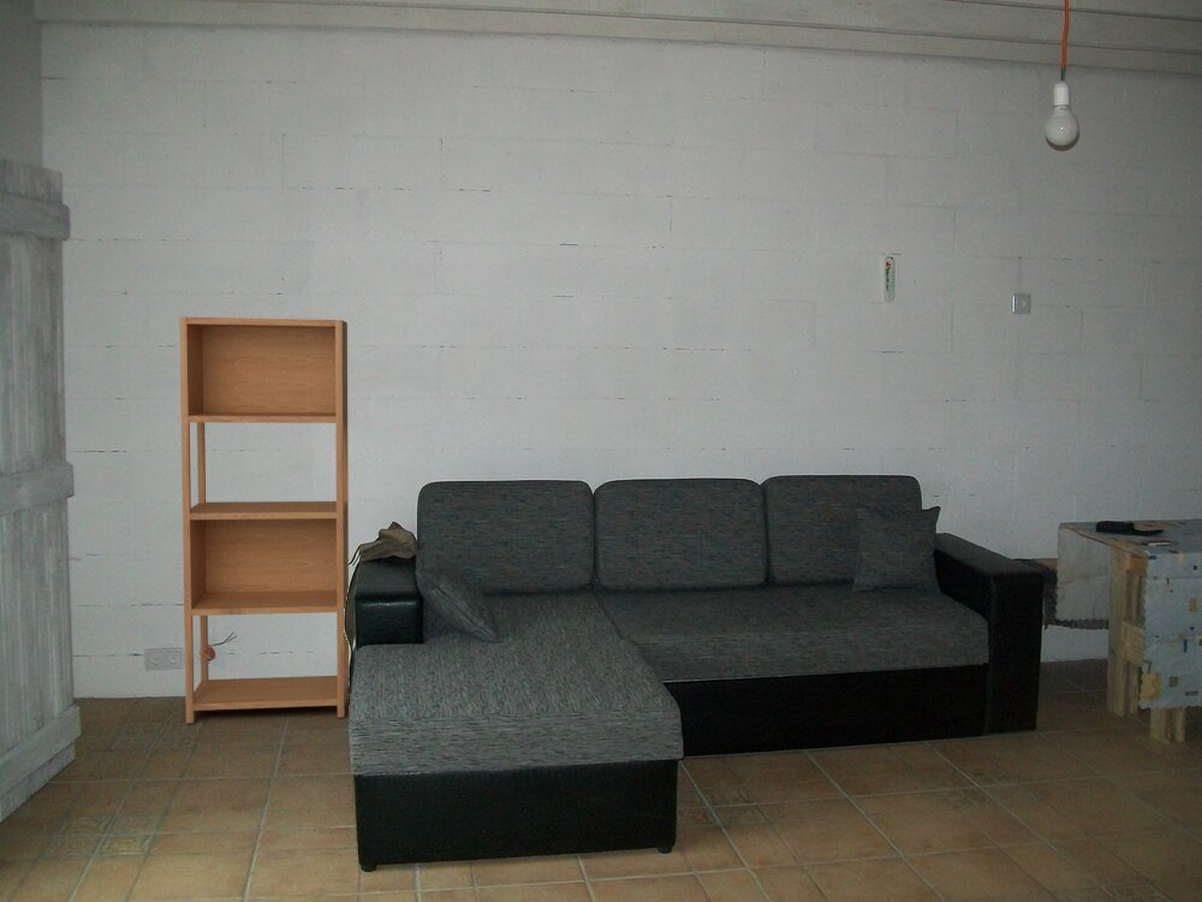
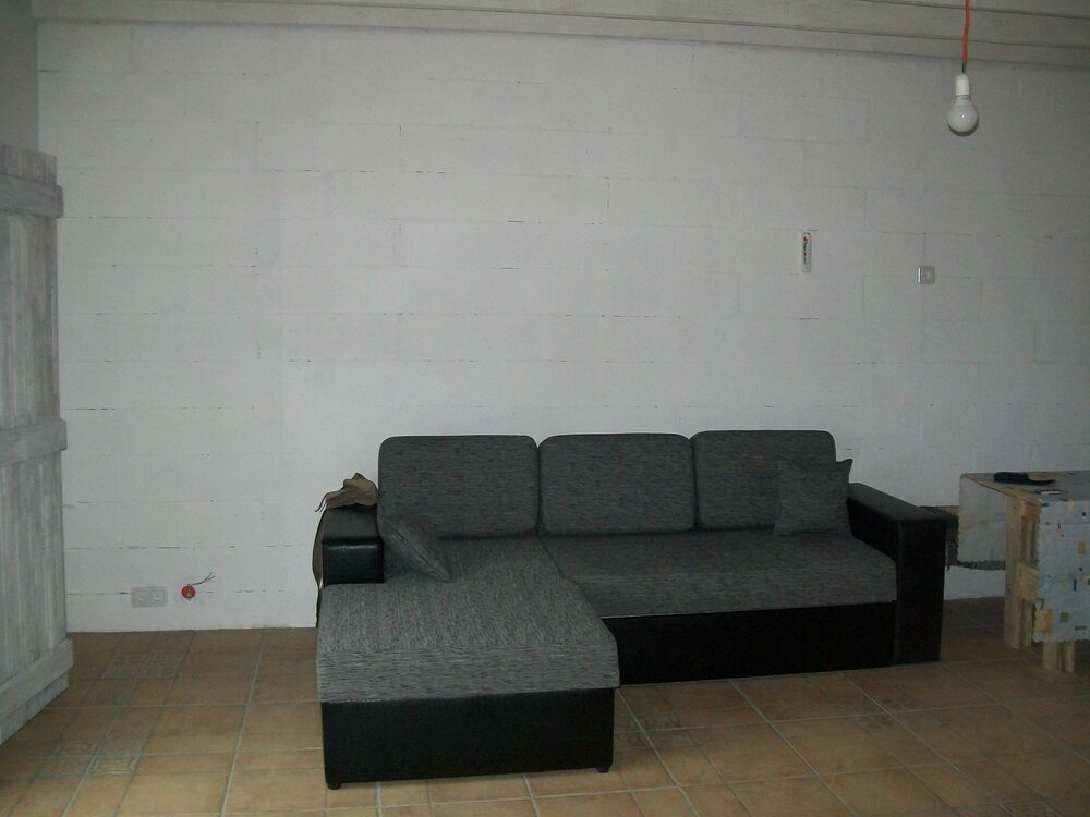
- bookcase (269, 516)
